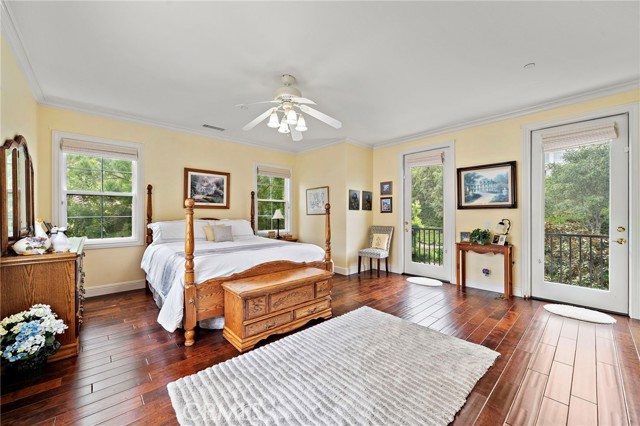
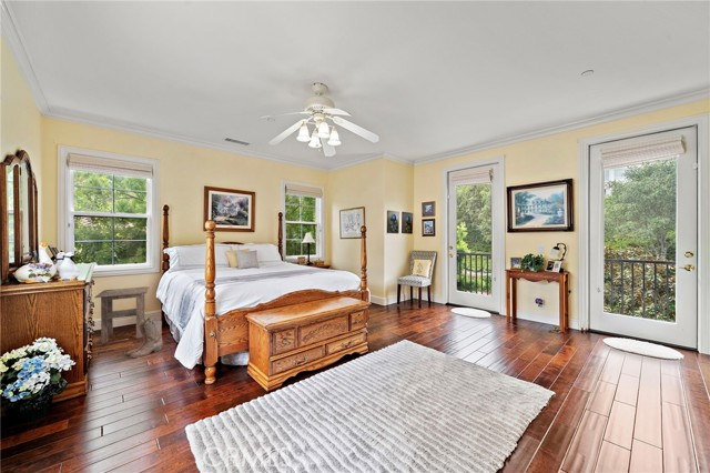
+ boots (144, 335)
+ side table (124, 313)
